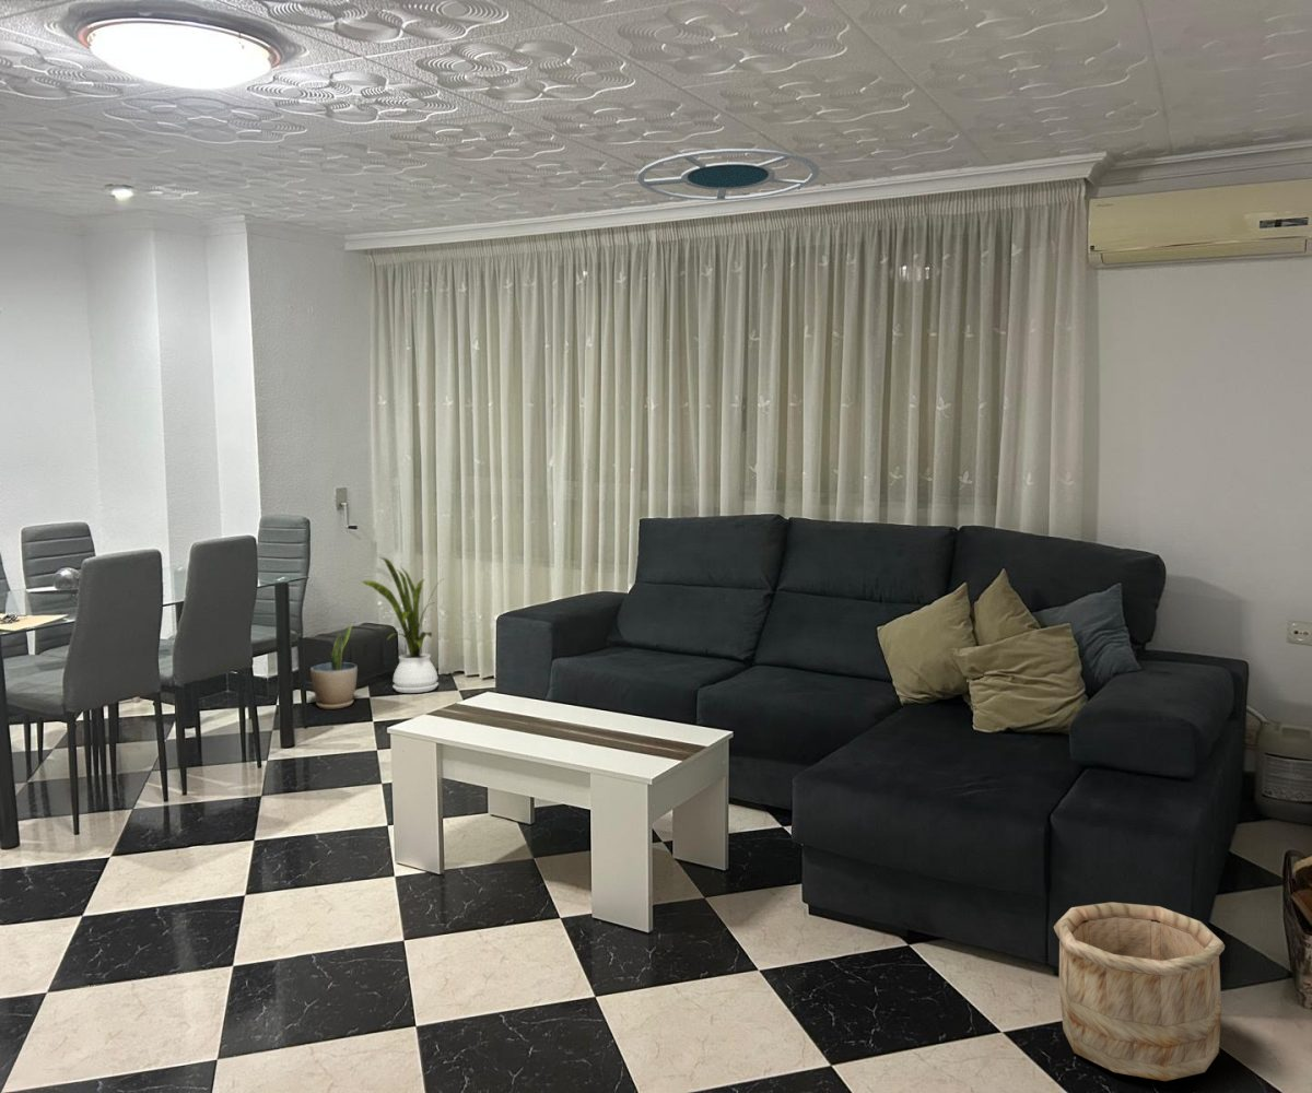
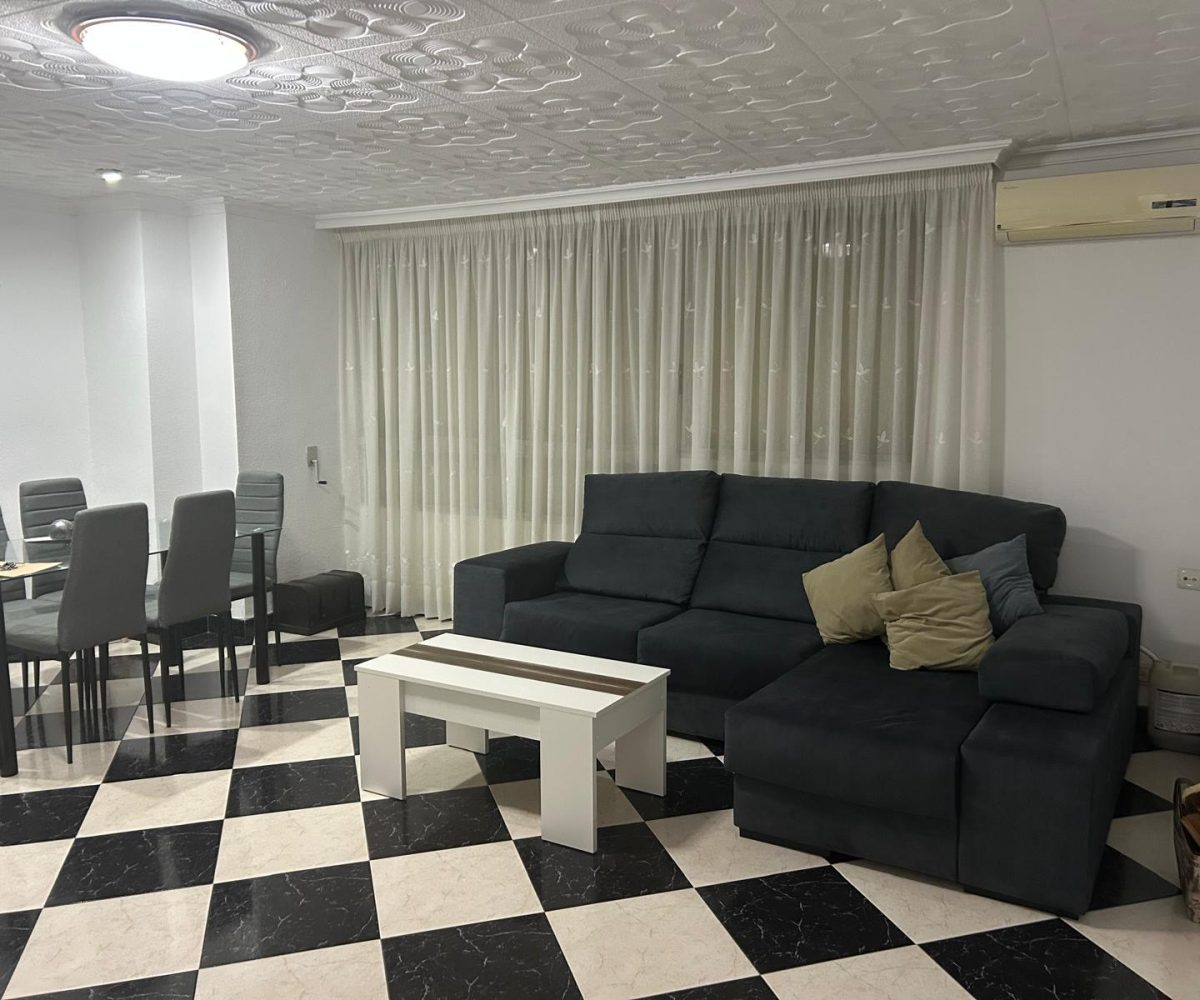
- wooden bucket (1136, 986)
- ceiling lamp (727, 167)
- potted plant (333, 665)
- house plant (409, 622)
